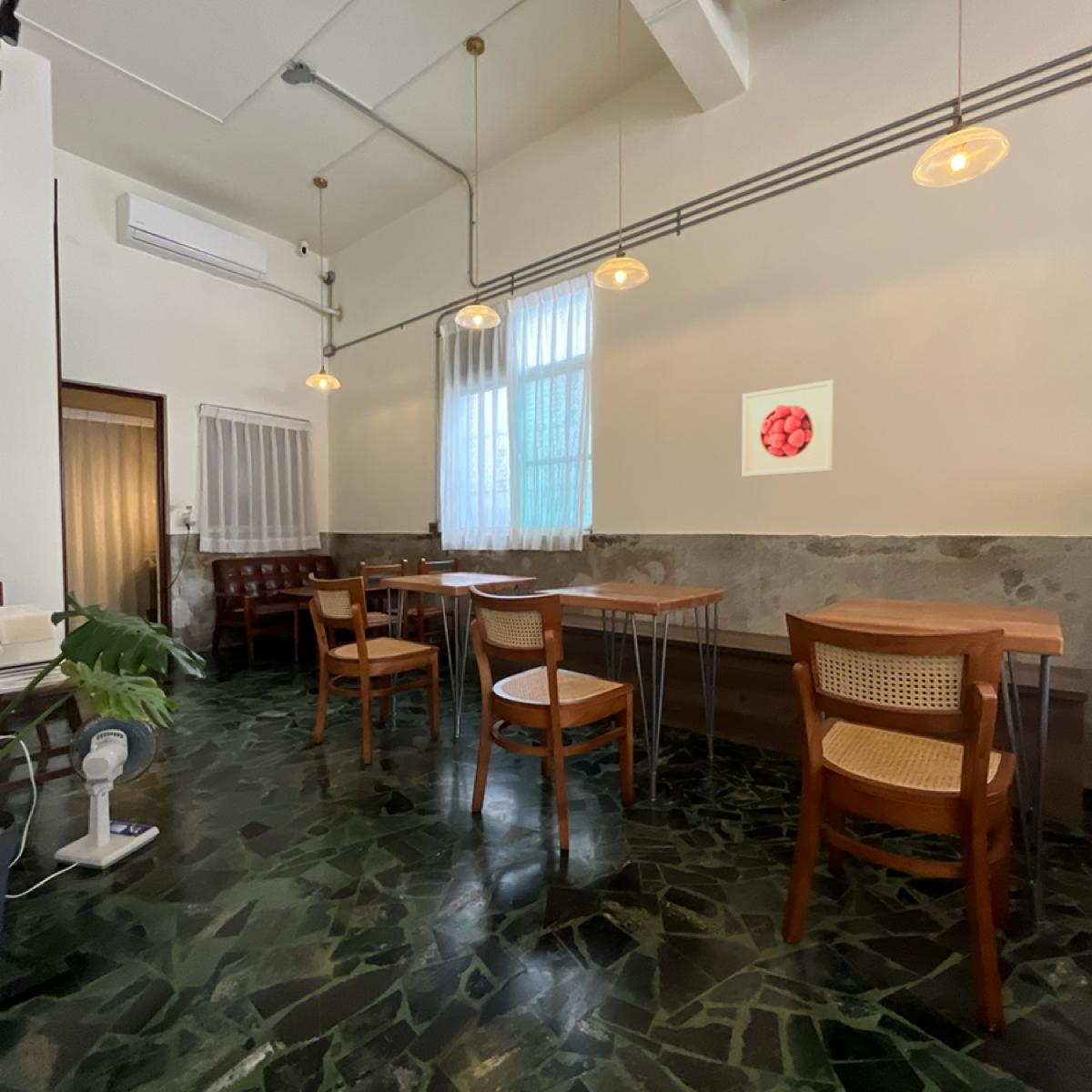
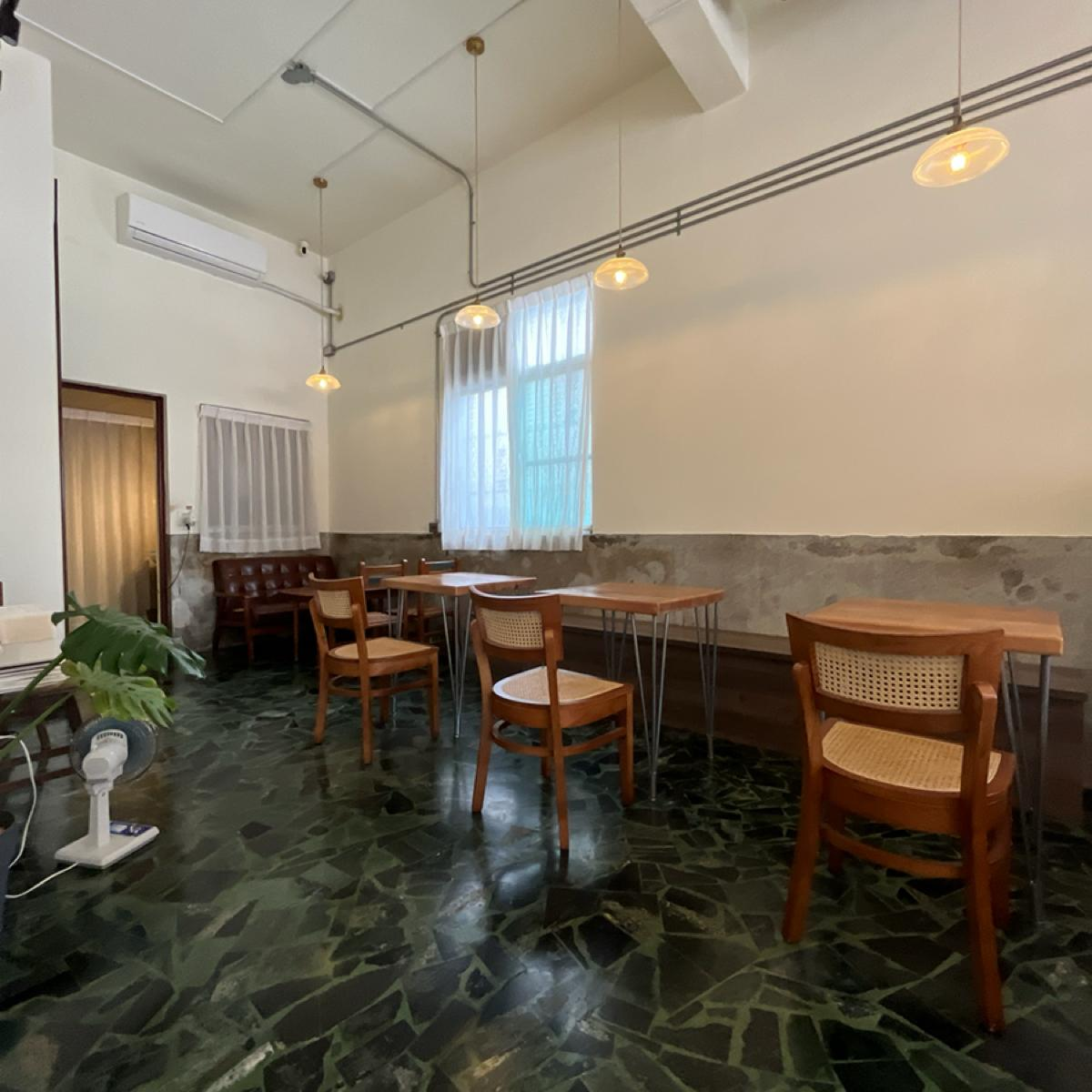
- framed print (785, 430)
